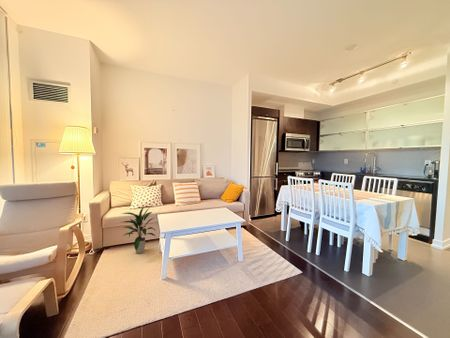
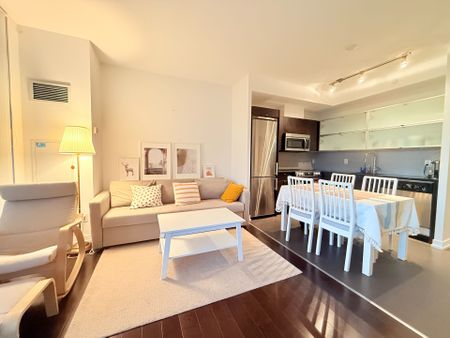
- indoor plant (138, 229)
